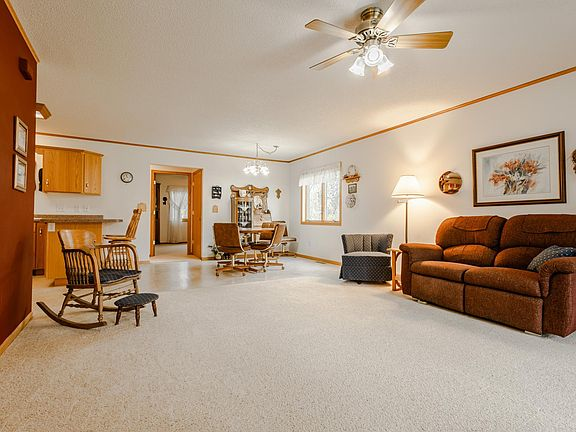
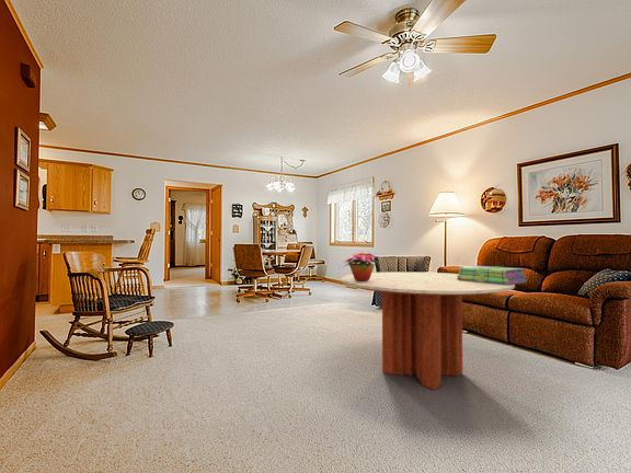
+ coffee table (422, 325)
+ flower arrangement (363, 266)
+ stack of books (491, 274)
